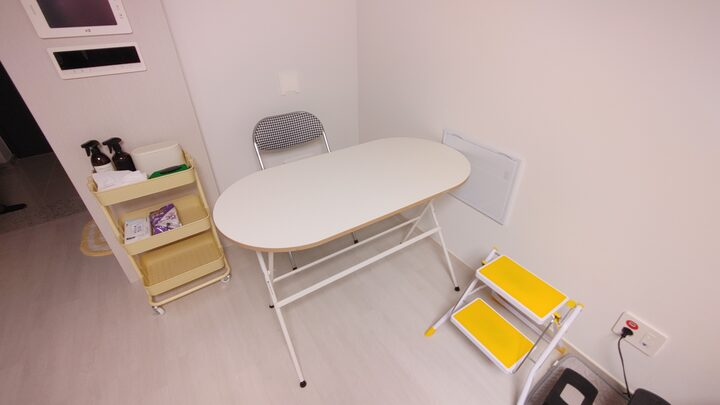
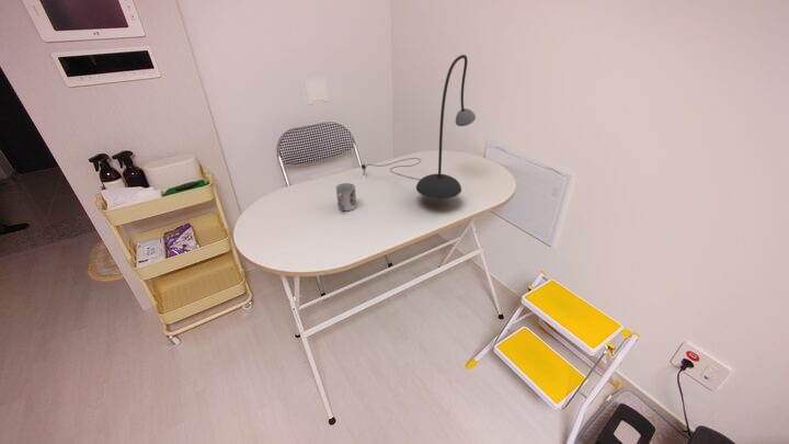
+ cup (344, 198)
+ desk lamp (439, 127)
